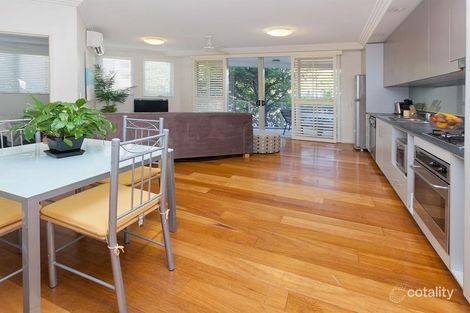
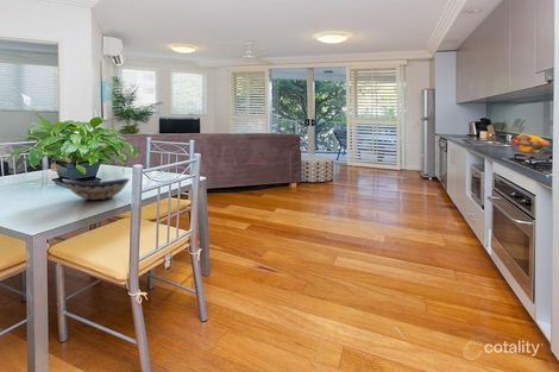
+ decorative bowl (98, 188)
